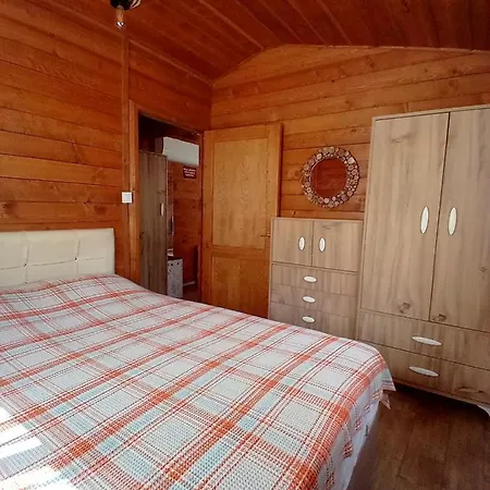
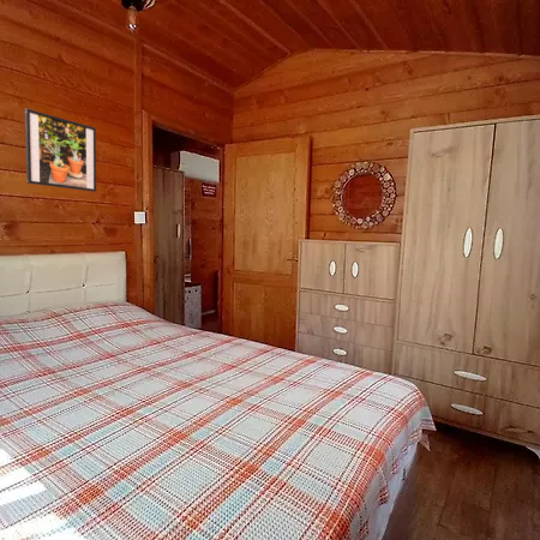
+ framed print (62, 154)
